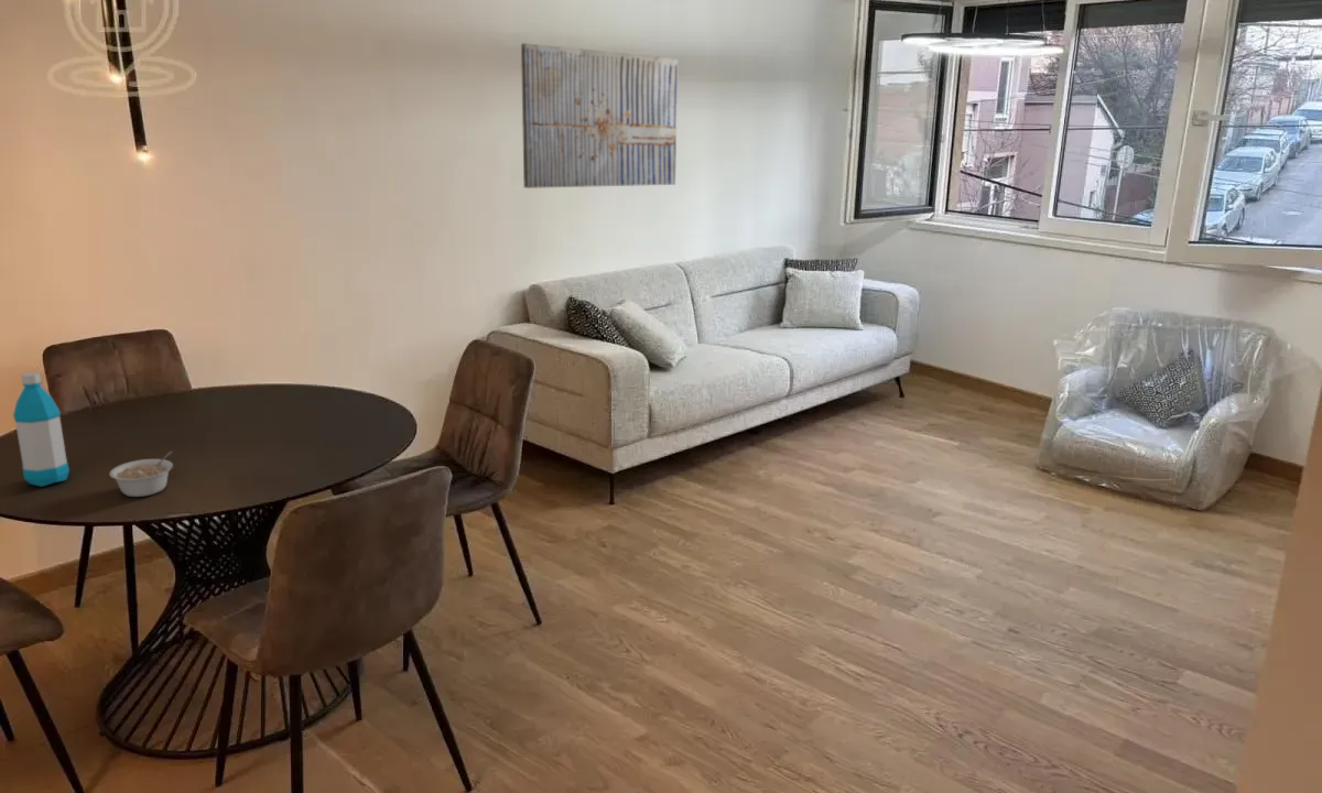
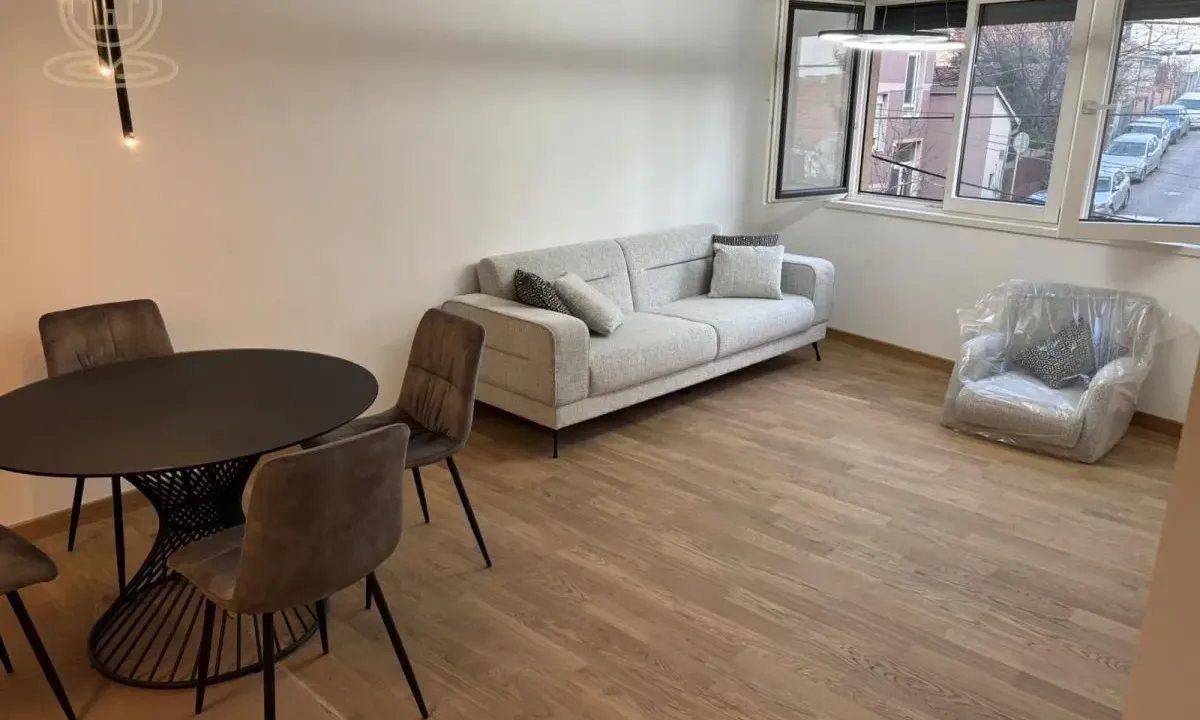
- legume (142, 476)
- wall art (604, 120)
- water bottle (39, 428)
